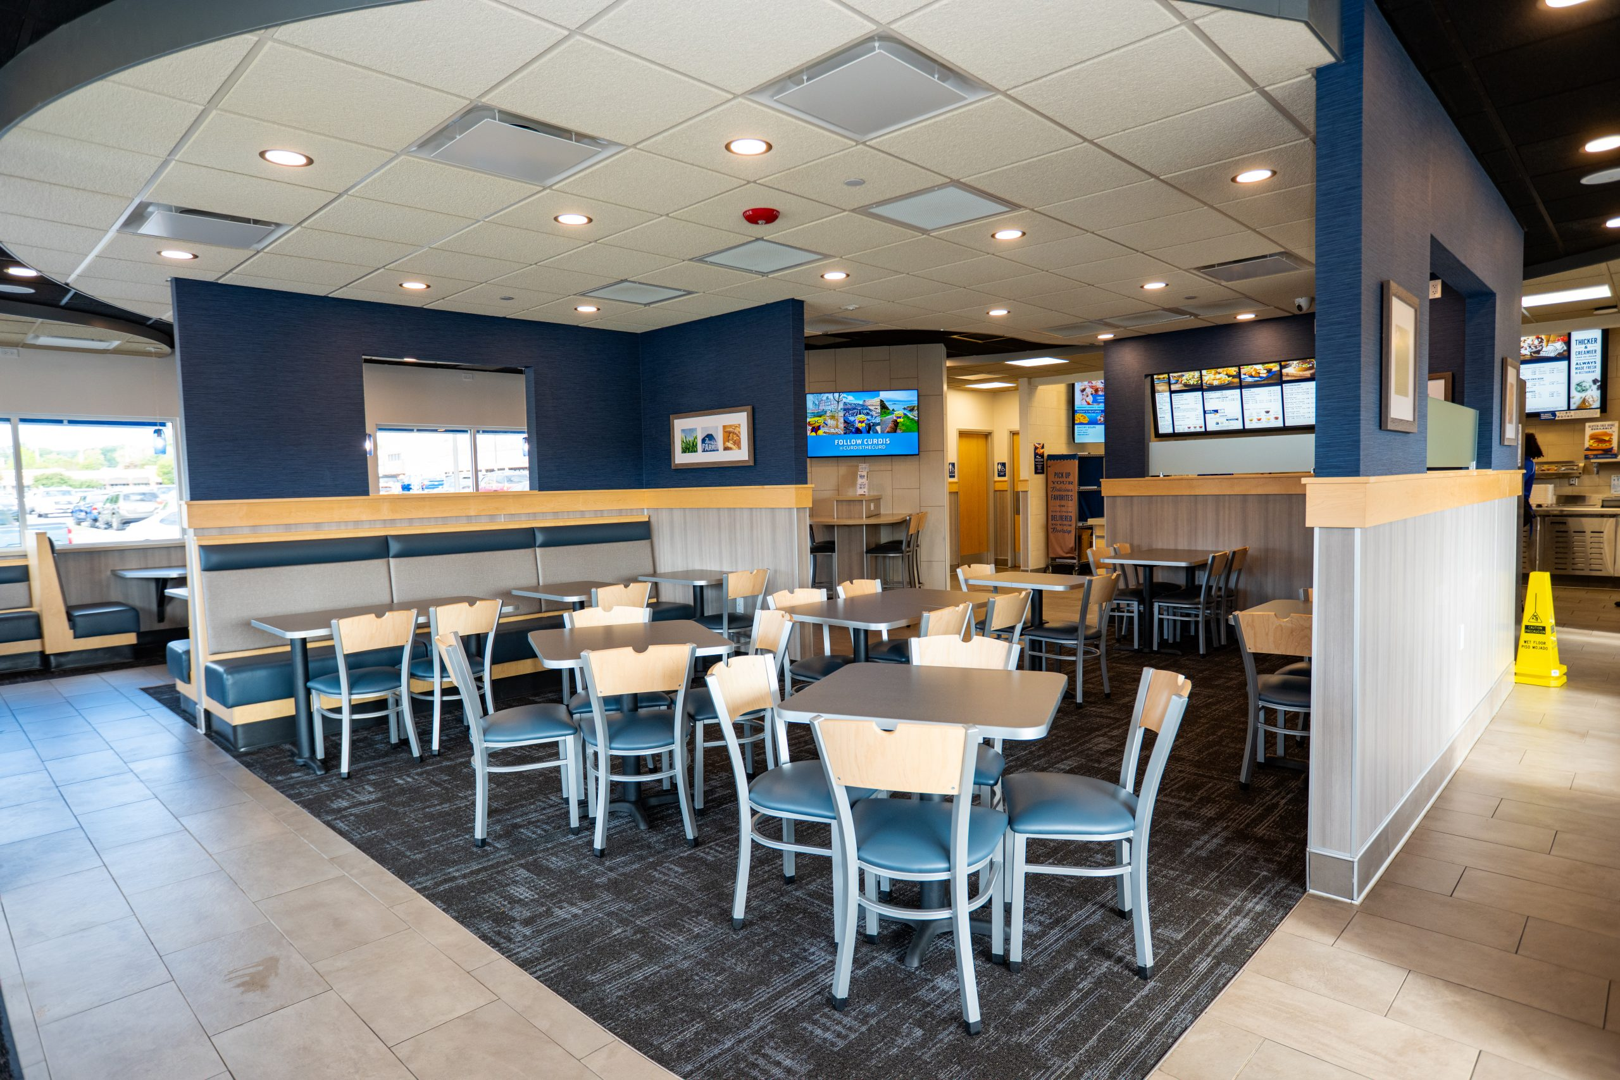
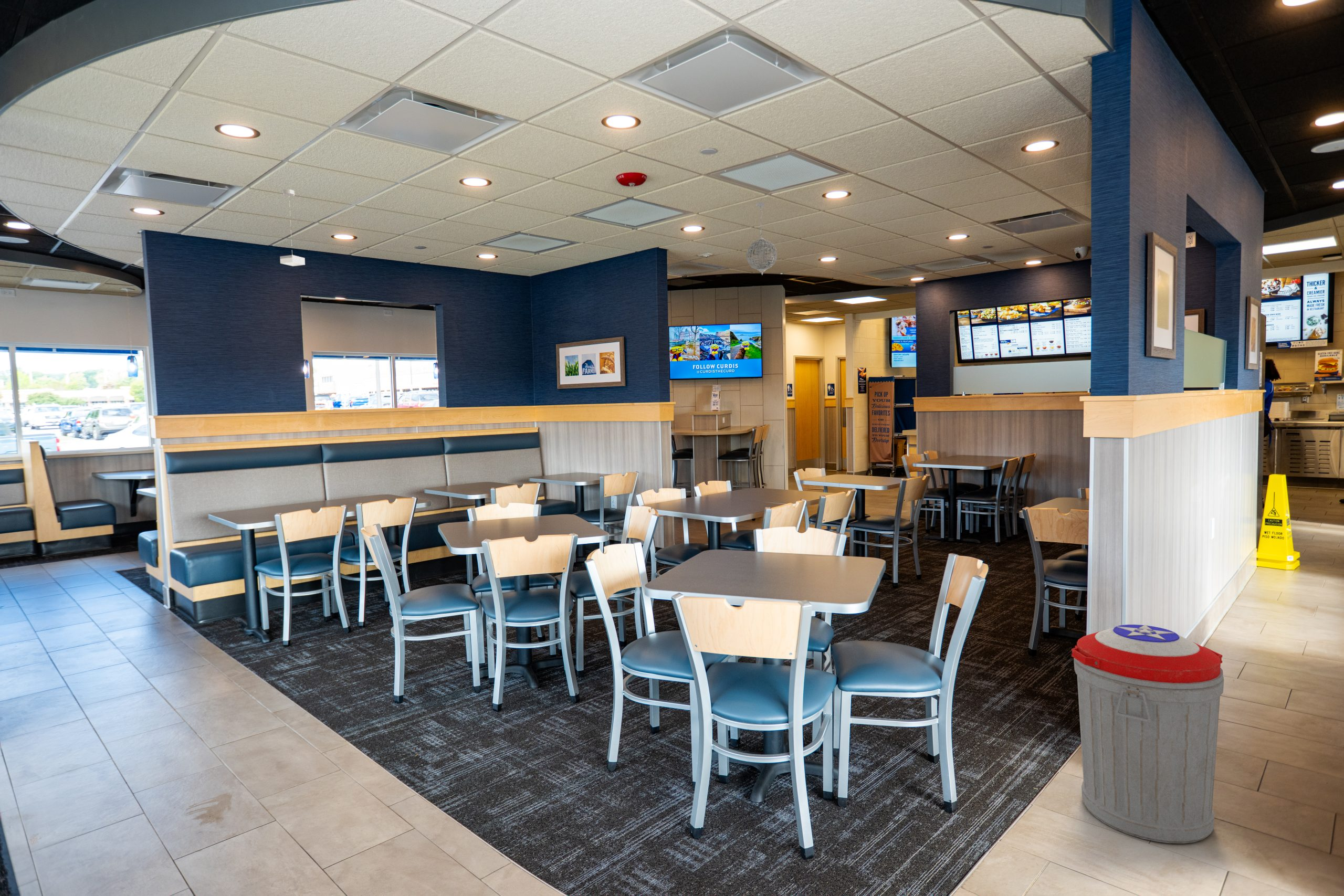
+ trash can (1145, 722)
+ pendant lamp (290, 225)
+ pendant light (761, 239)
